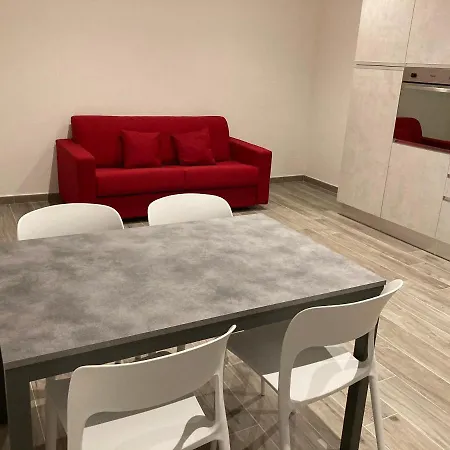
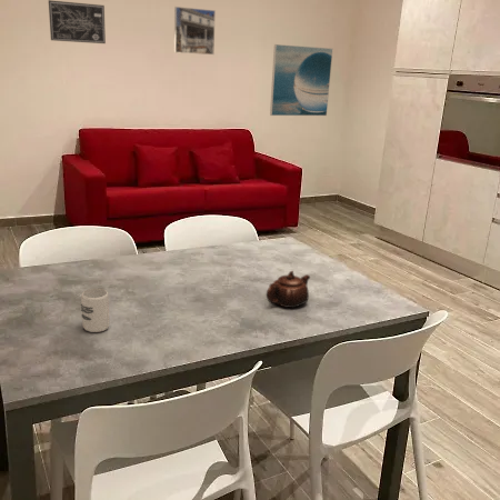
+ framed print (301, 81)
+ cup (94, 310)
+ wall art (77, 22)
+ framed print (194, 31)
+ teapot (288, 287)
